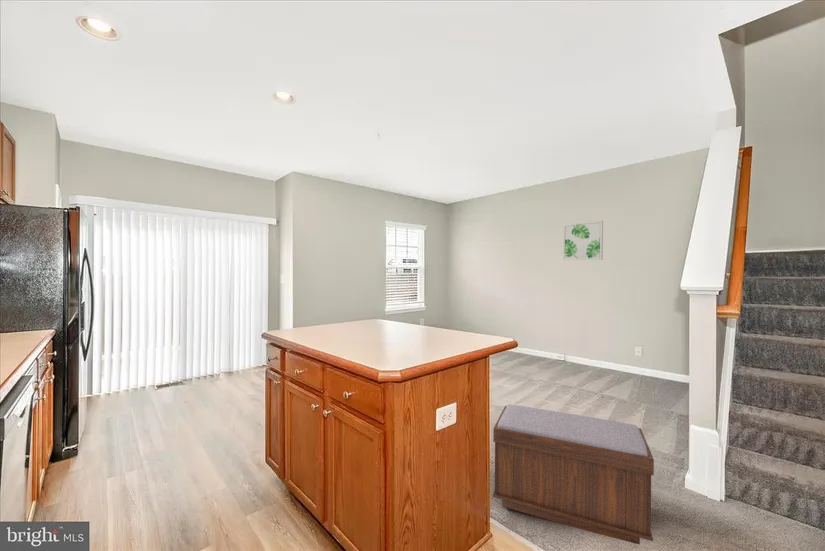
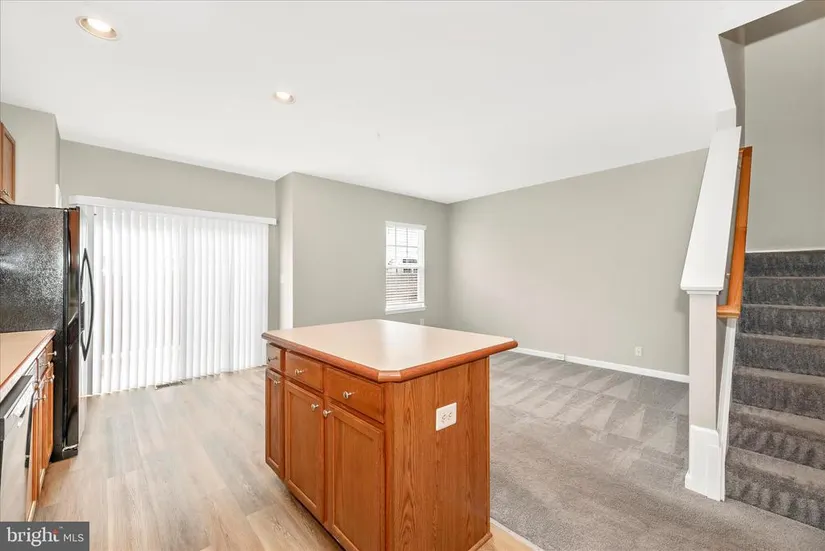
- wall art (582, 241)
- bench (566, 464)
